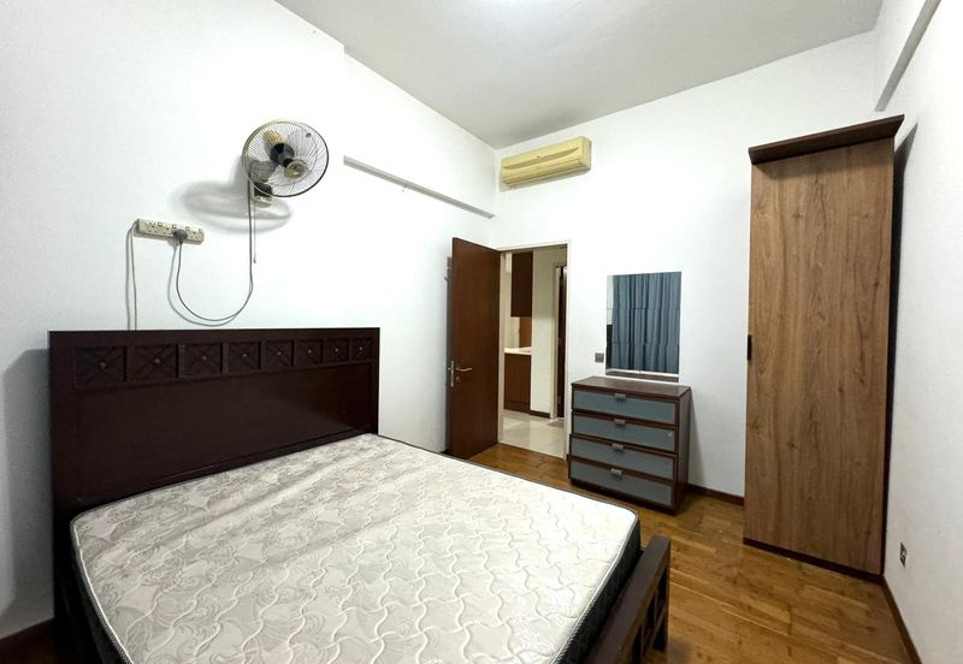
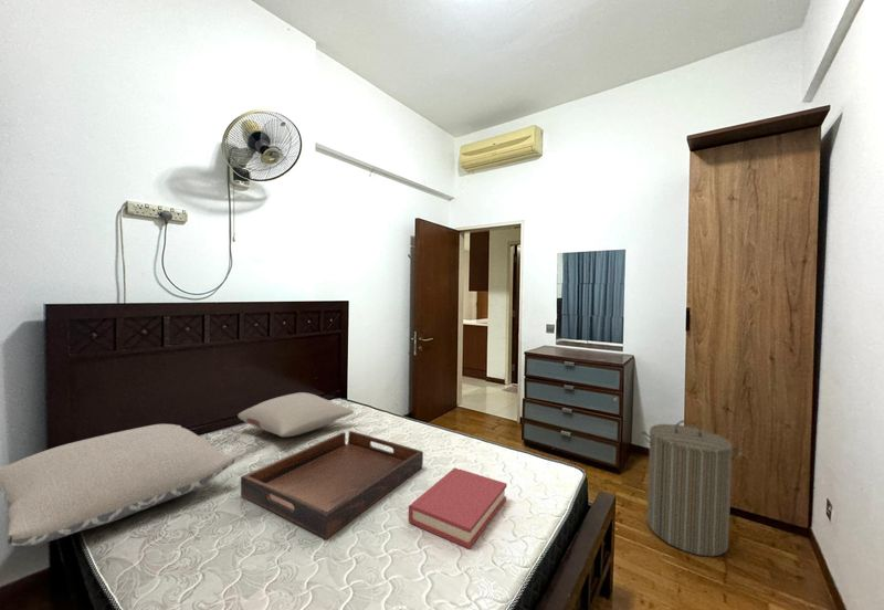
+ hardback book (460, 502)
+ serving tray (339, 471)
+ pillow (297, 413)
+ pillow (119, 466)
+ laundry hamper (687, 476)
